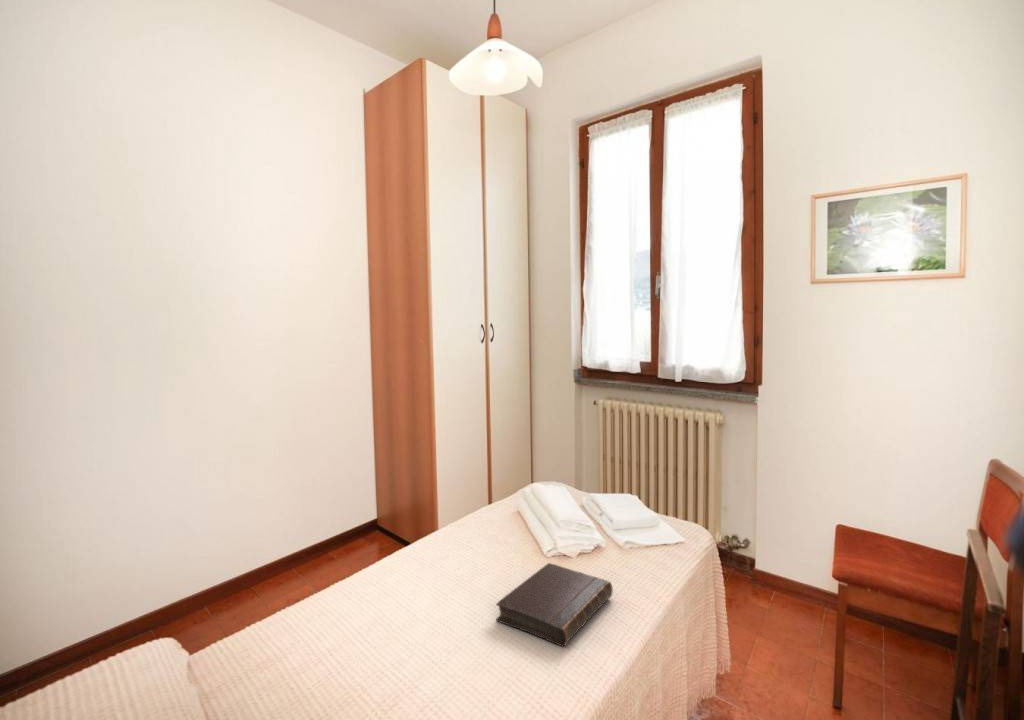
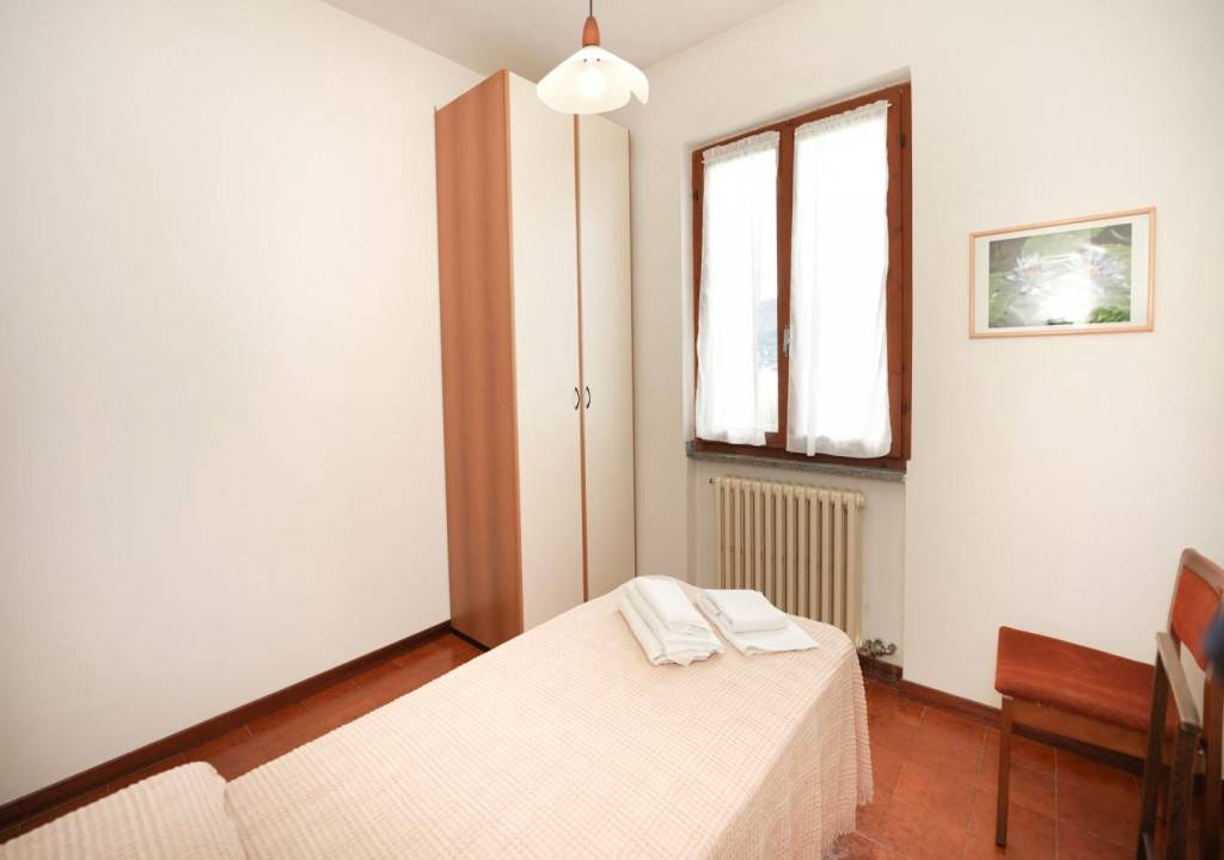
- book (556, 599)
